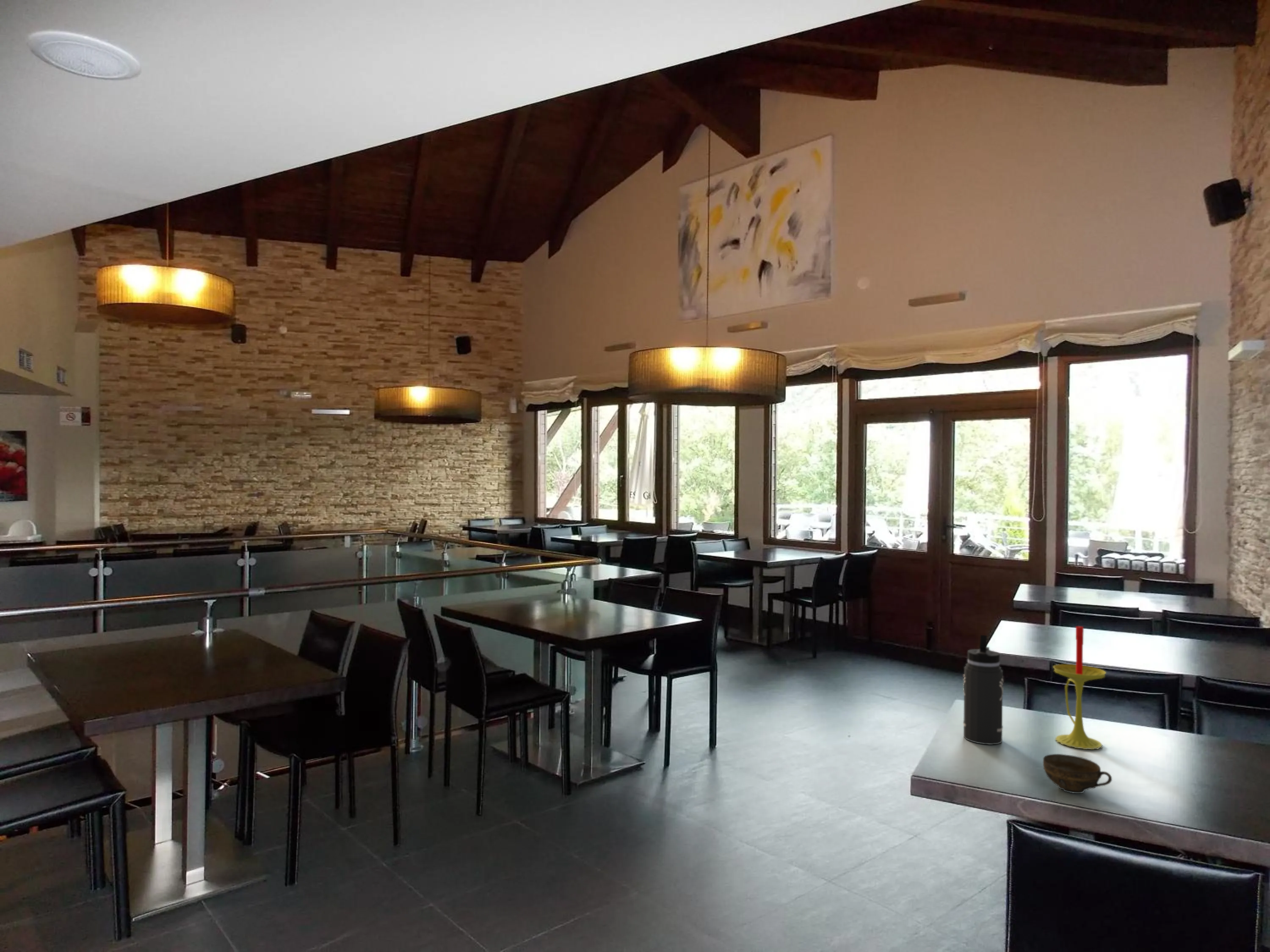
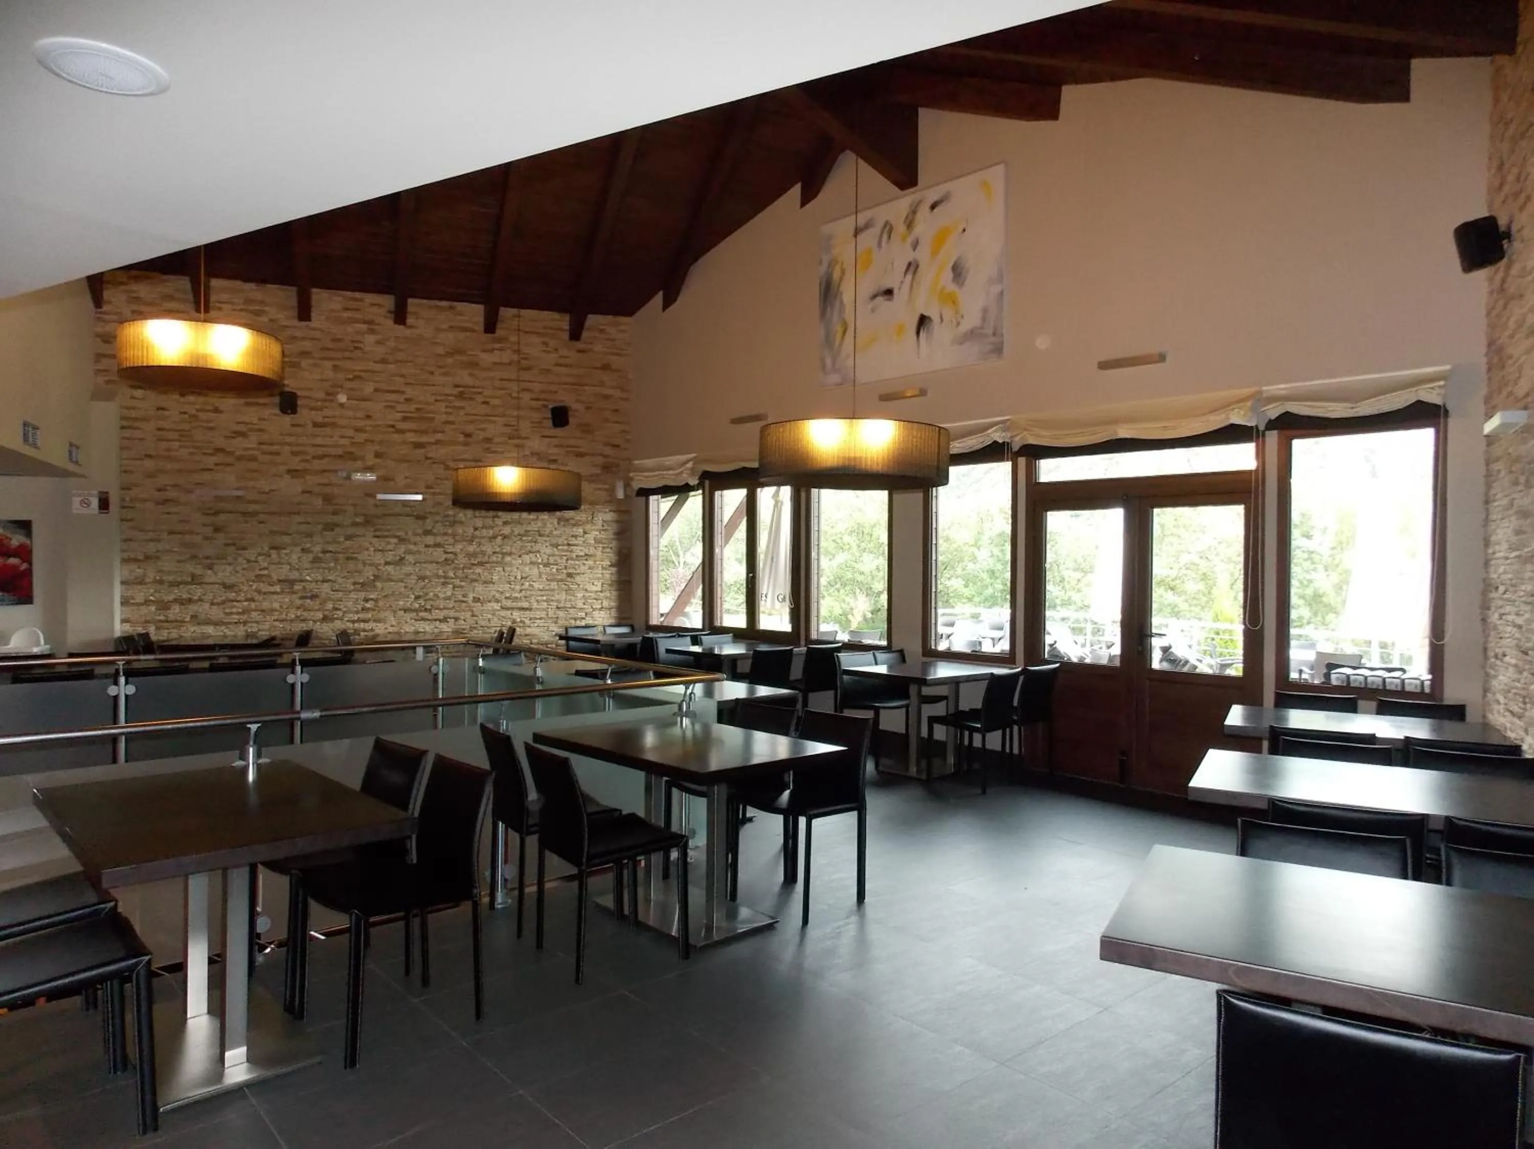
- candle (1078, 682)
- thermos bottle (983, 686)
- cup (1077, 777)
